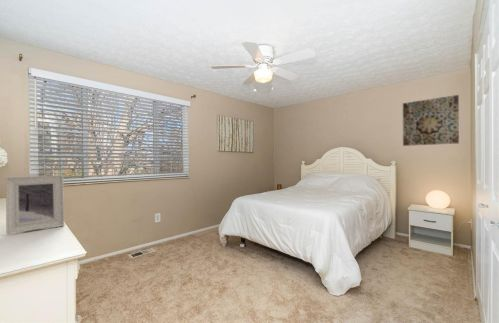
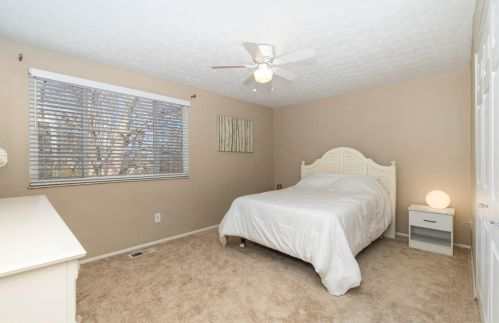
- wall art (429, 122)
- picture frame (36, 202)
